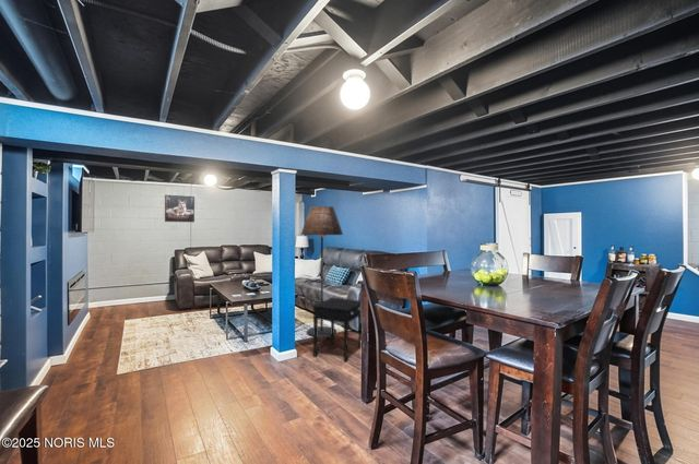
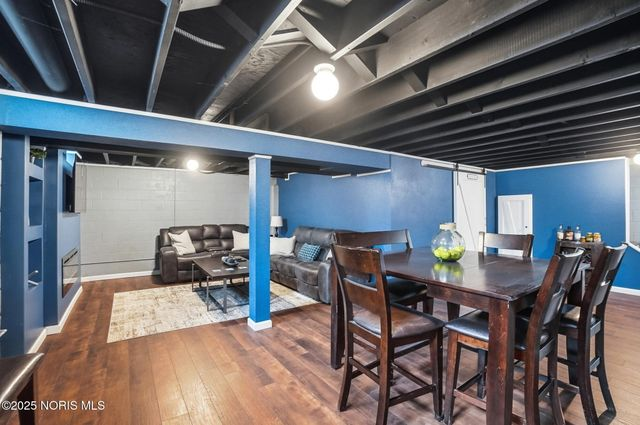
- floor lamp (321, 270)
- side table (344, 328)
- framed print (179, 209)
